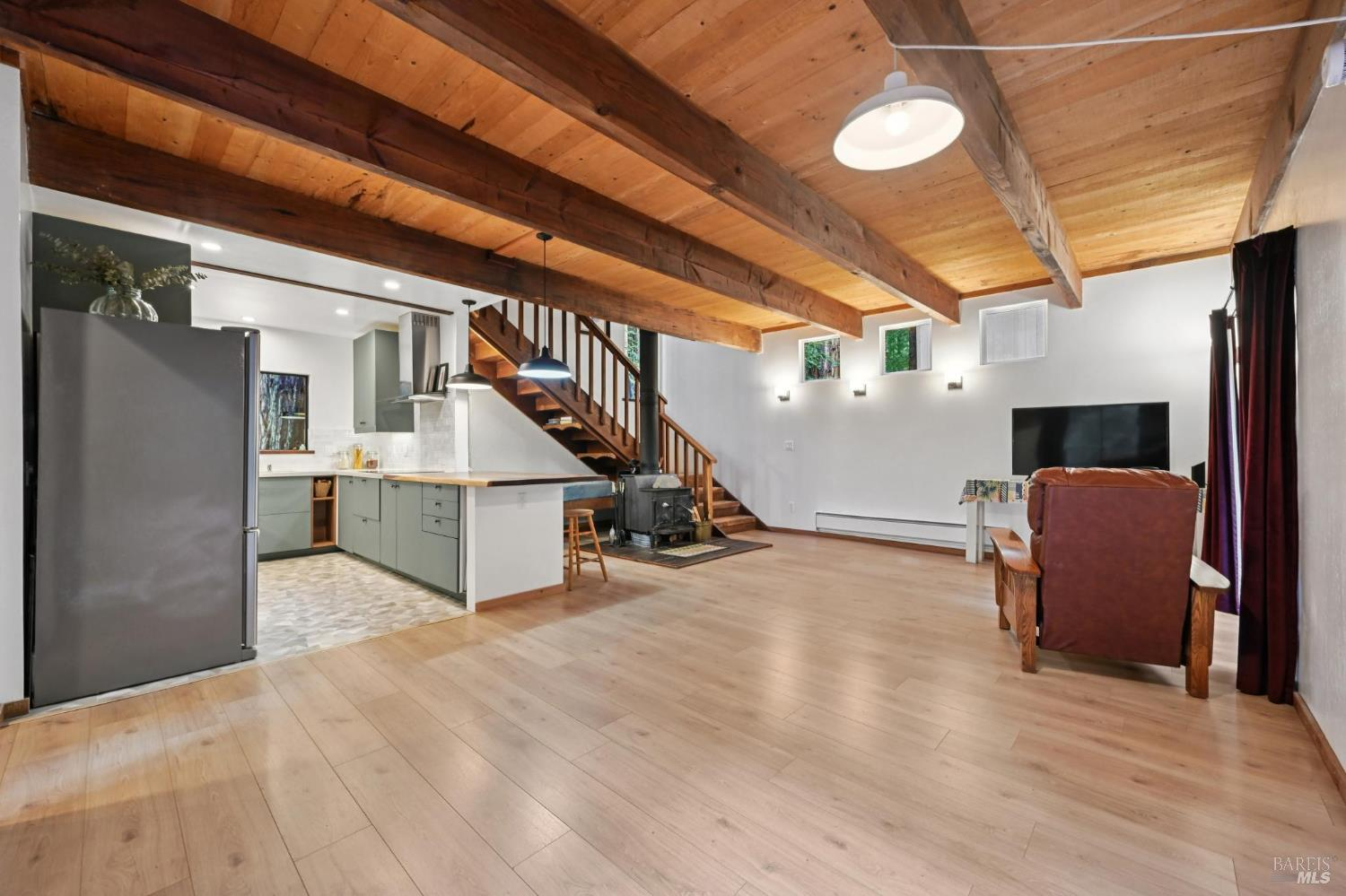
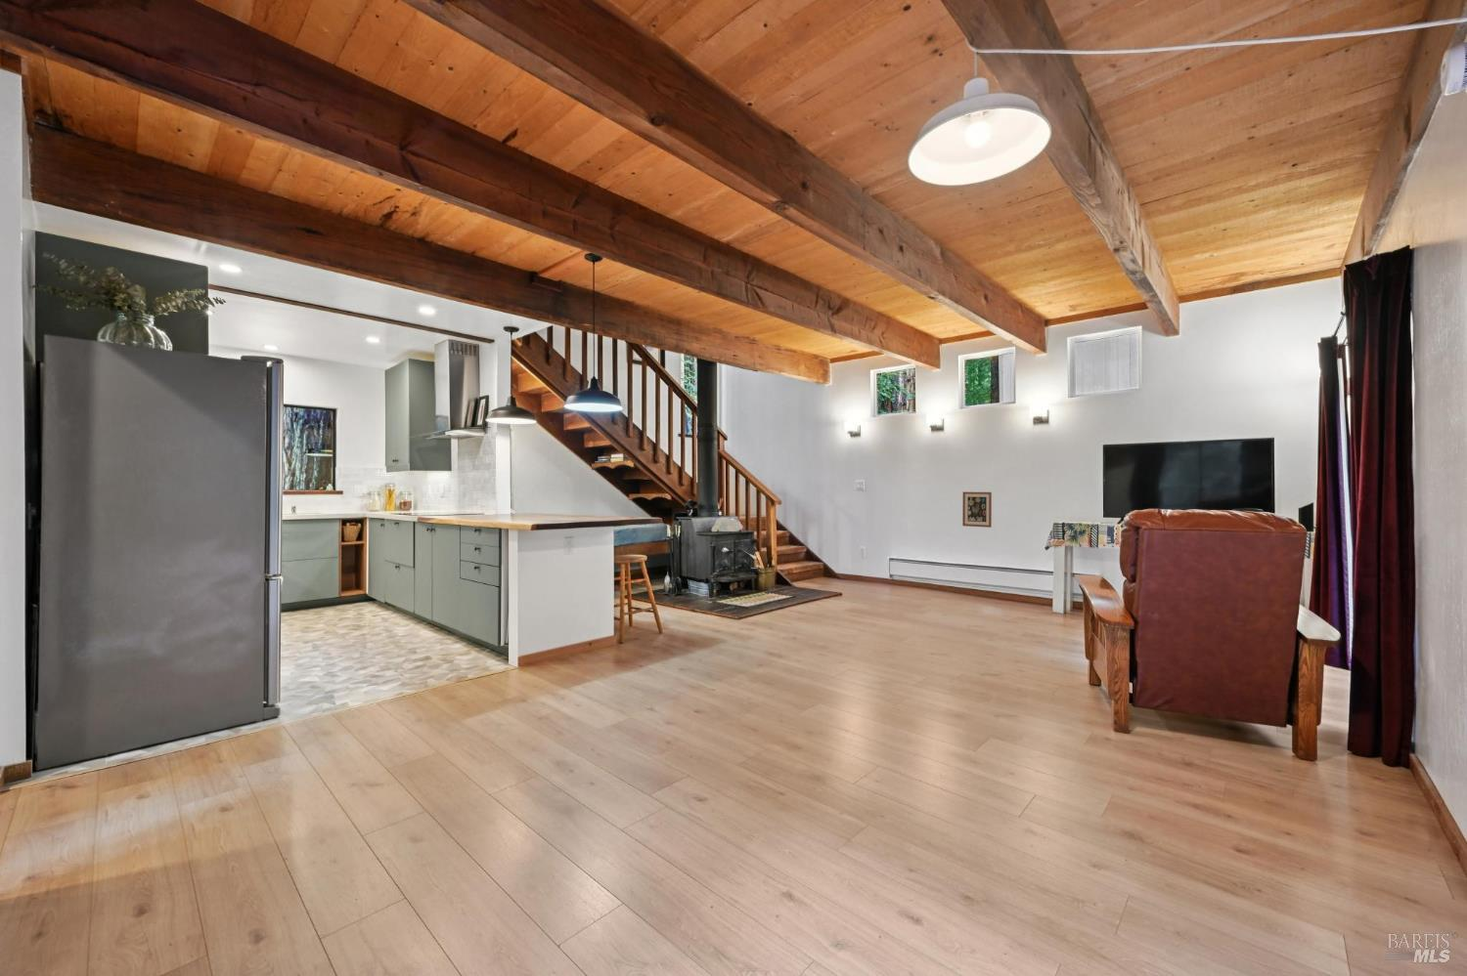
+ wall art (977, 509)
